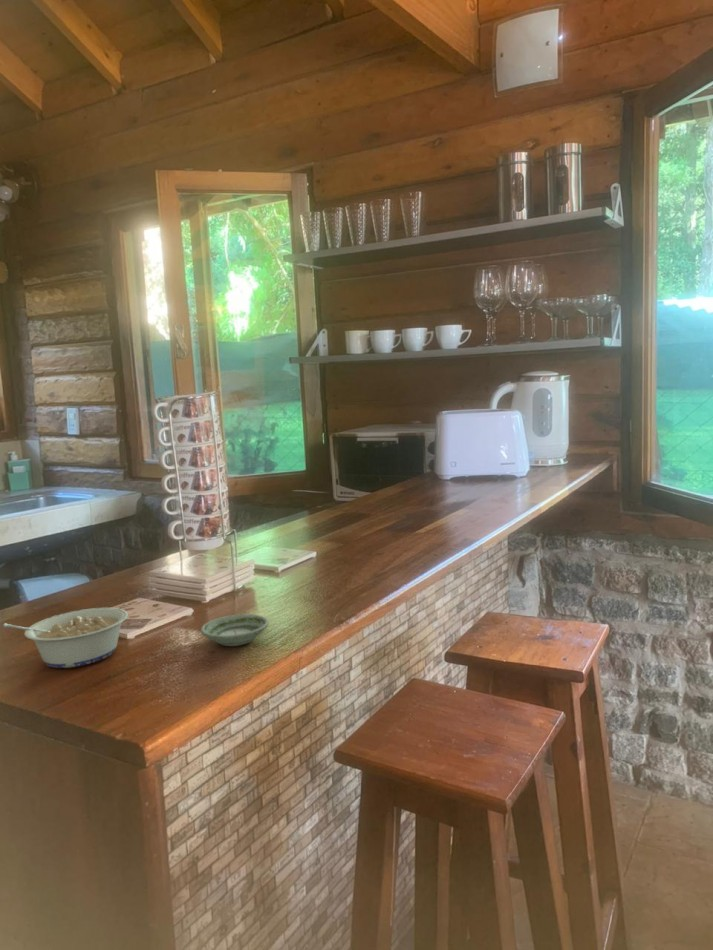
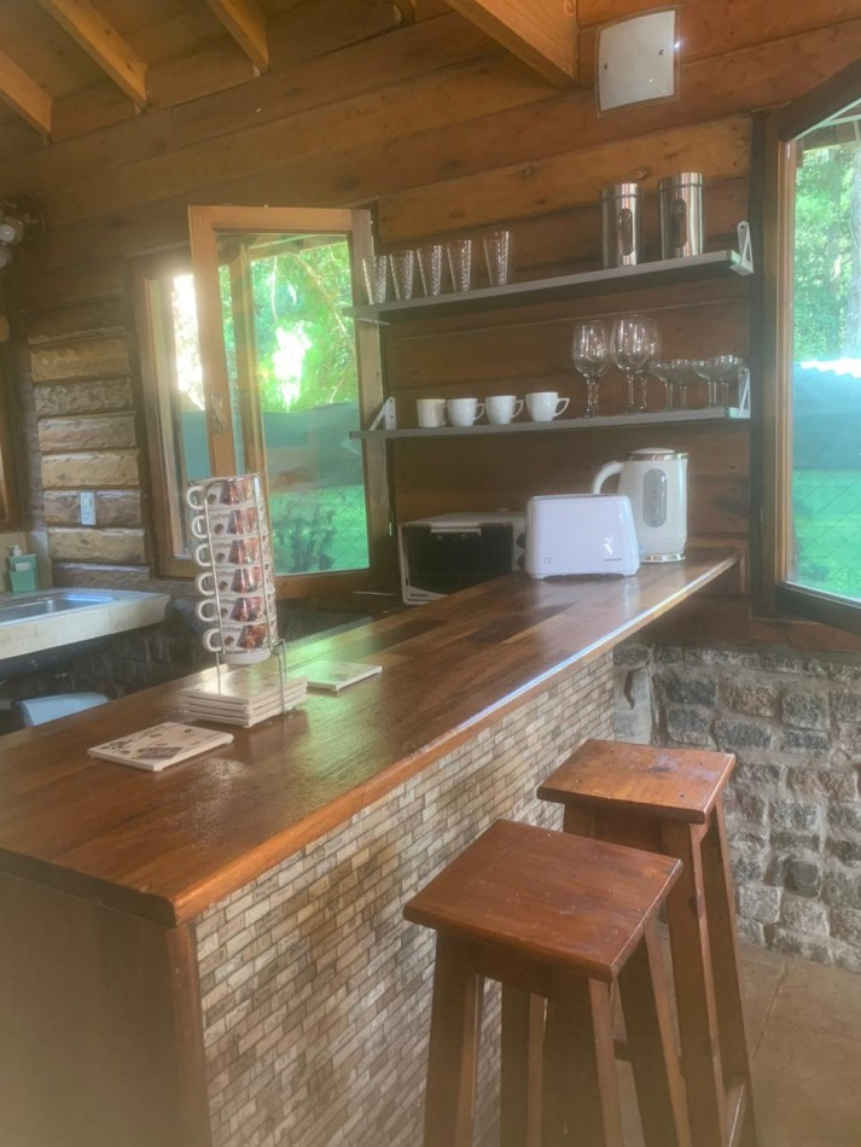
- saucer (235, 632)
- legume (75, 637)
